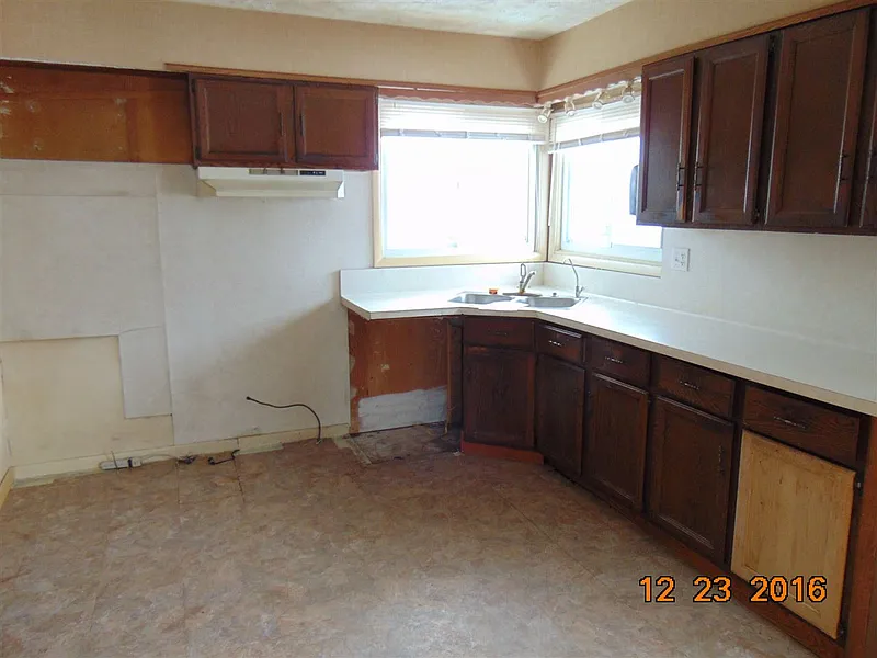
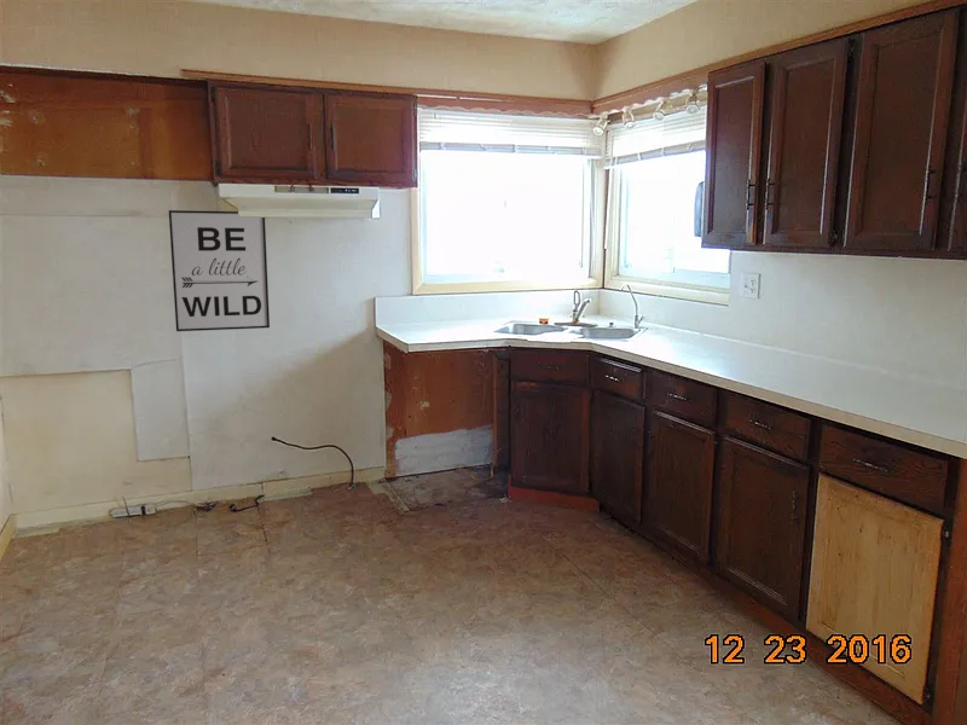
+ wall art (220, 271)
